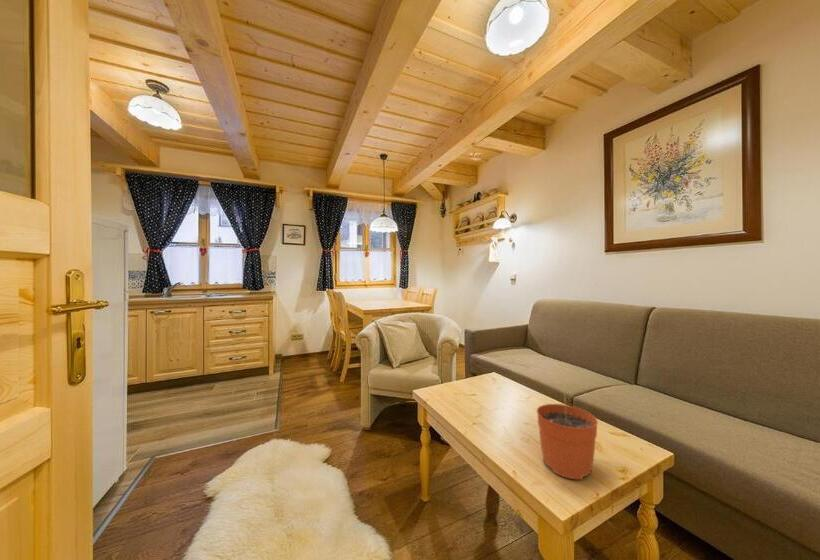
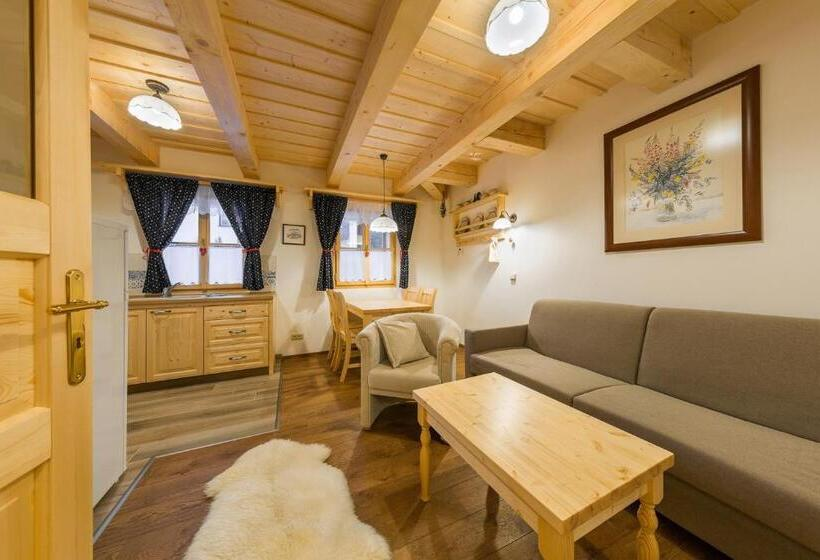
- plant pot (566, 427)
